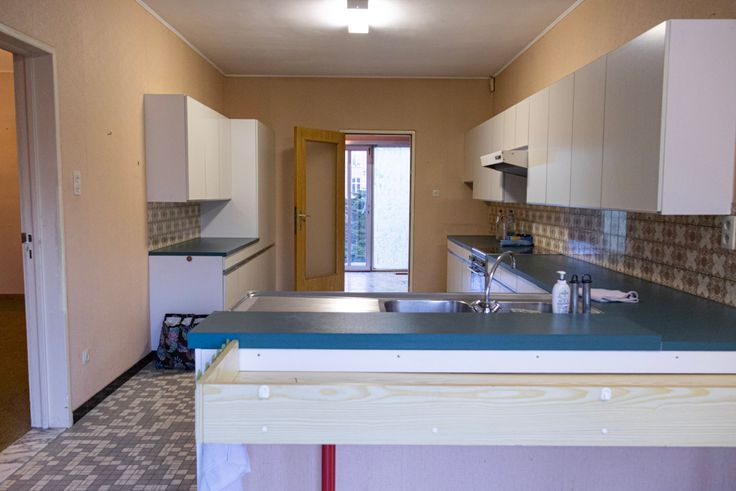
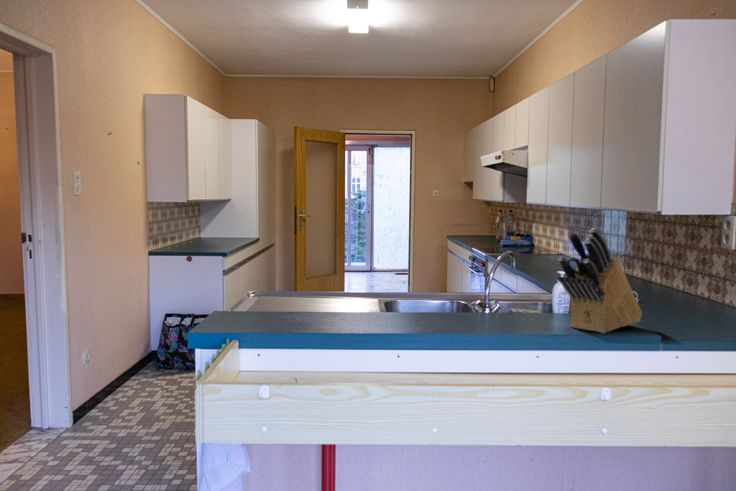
+ knife block (601, 277)
